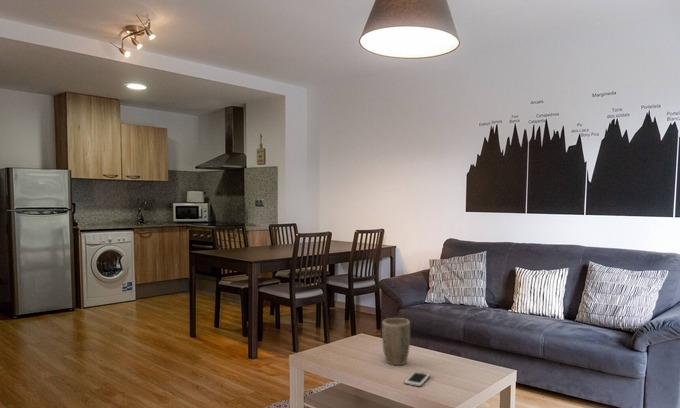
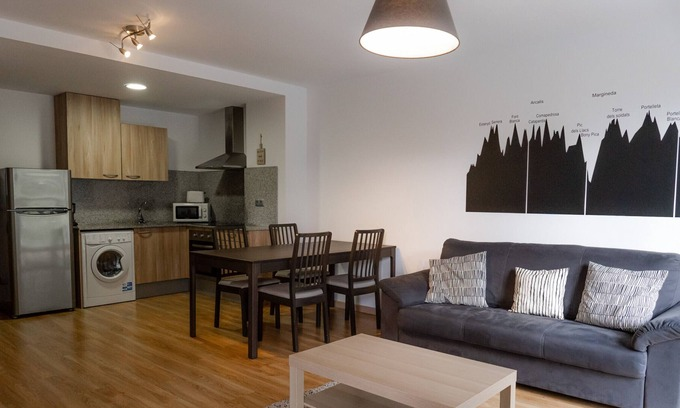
- plant pot (396, 341)
- cell phone (417, 378)
